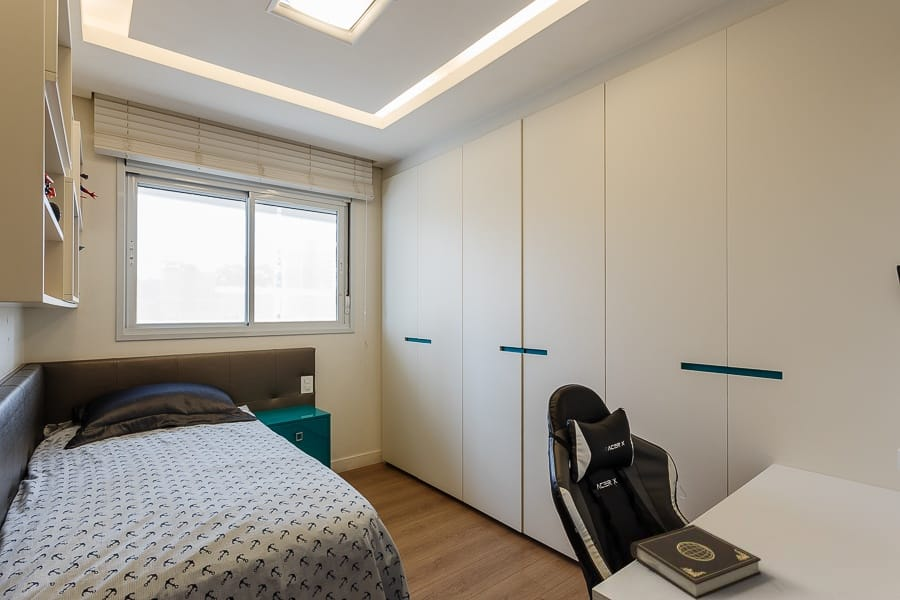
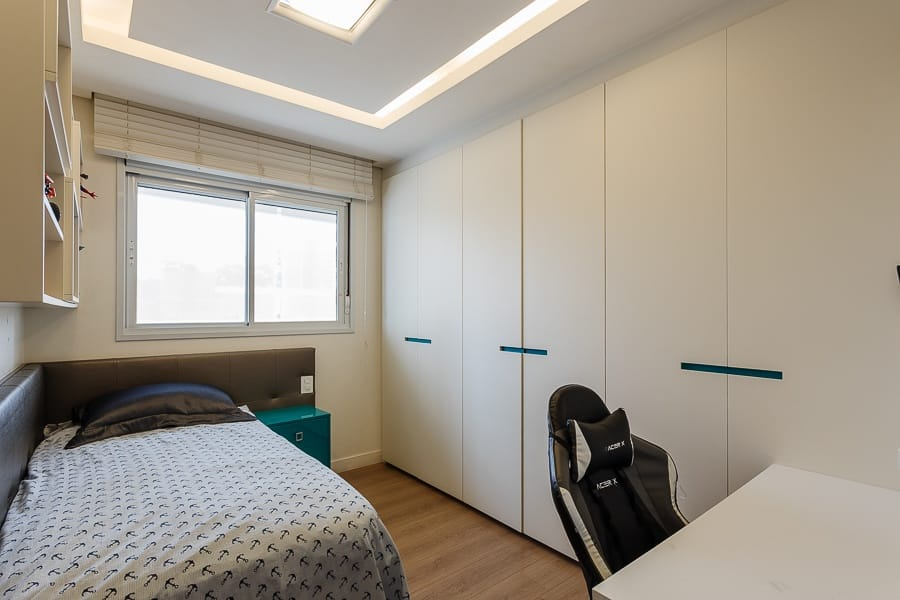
- book (693, 557)
